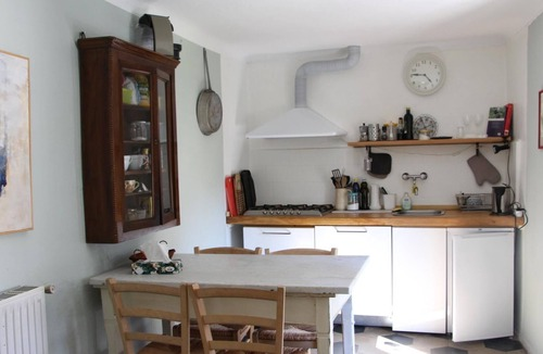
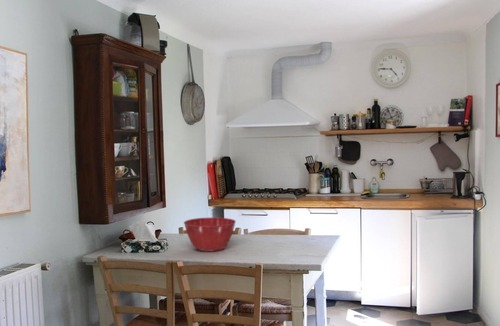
+ mixing bowl (210, 235)
